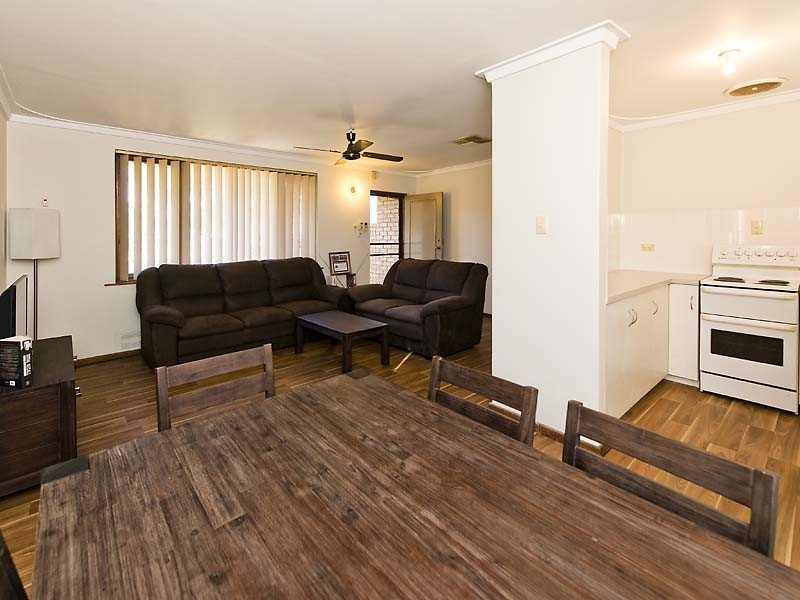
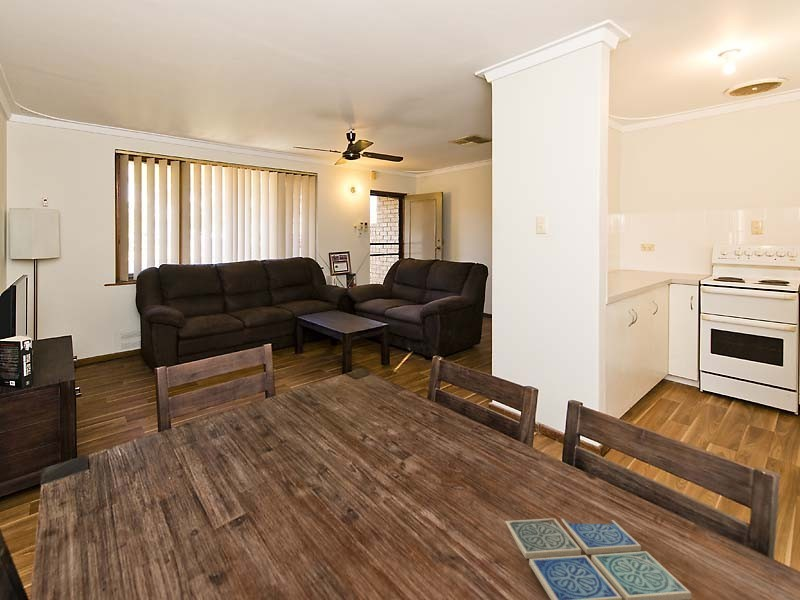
+ drink coaster (587, 554)
